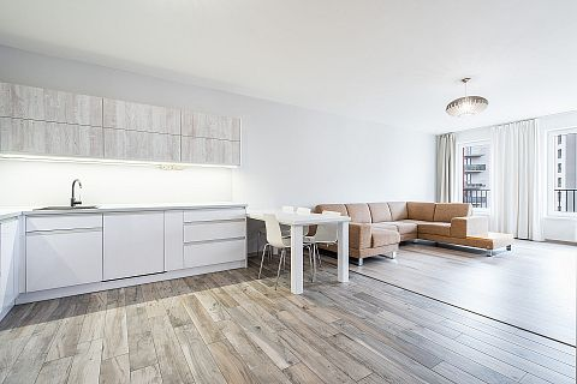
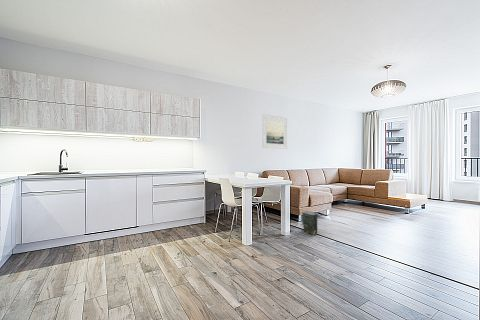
+ bag (309, 222)
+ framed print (275, 132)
